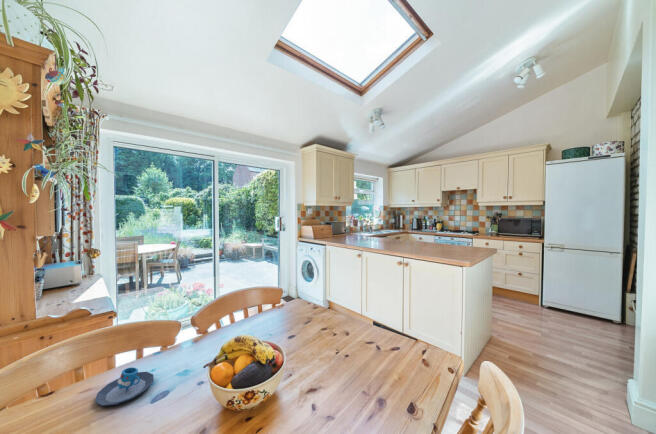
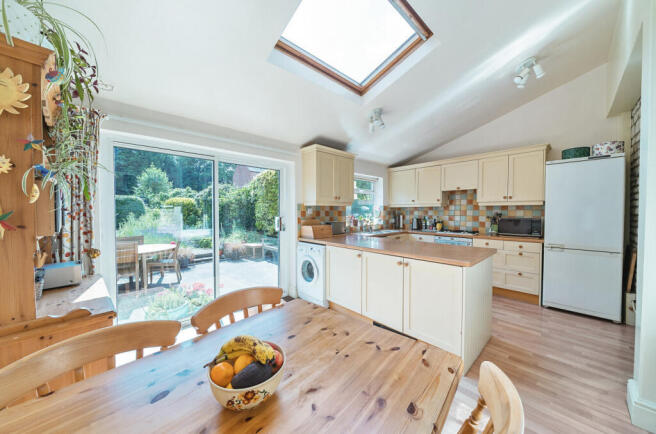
- mug (126, 380)
